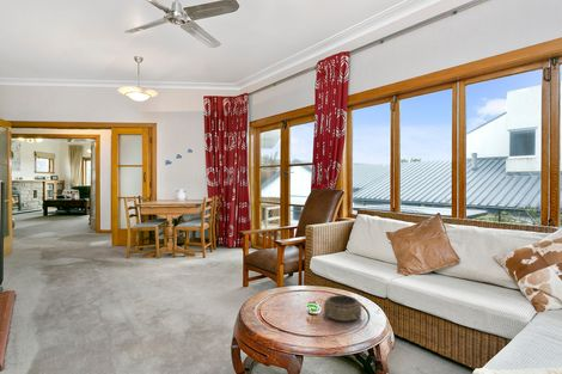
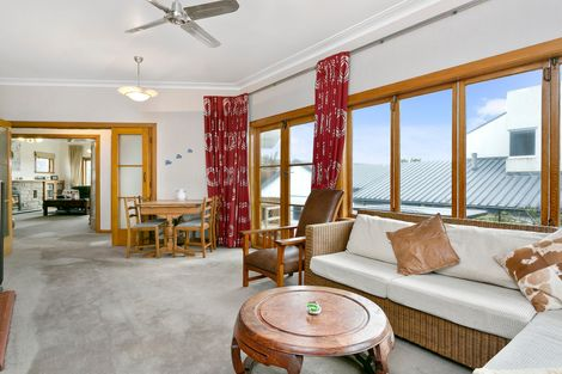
- decorative bowl (343, 308)
